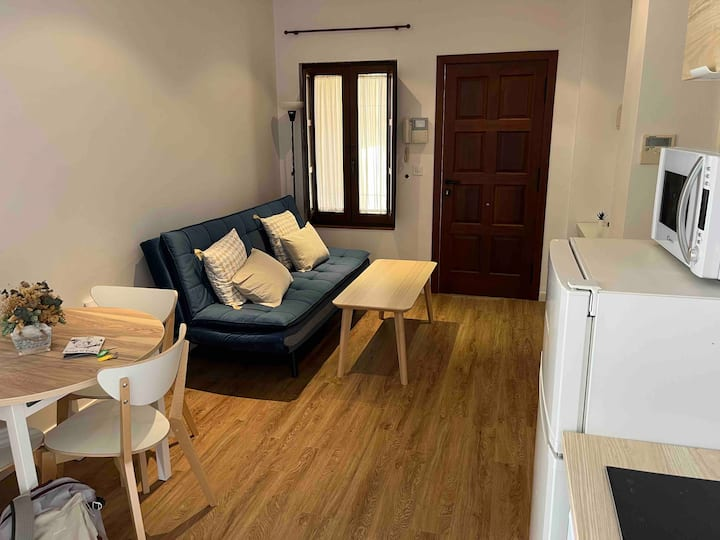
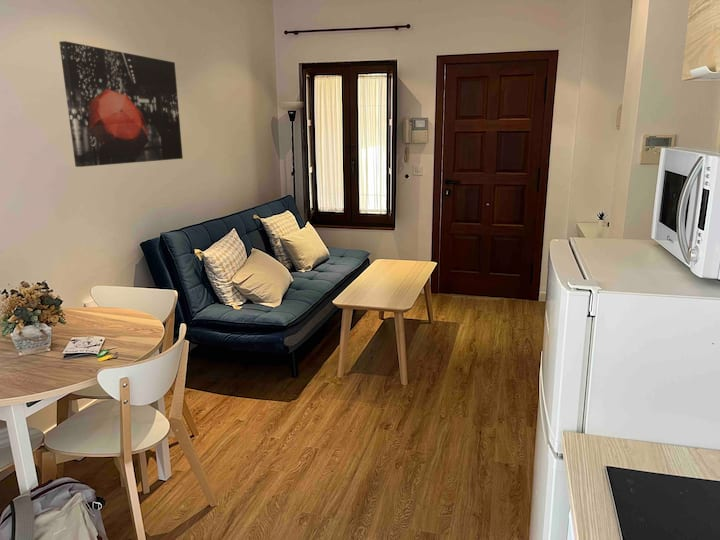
+ wall art (130, 108)
